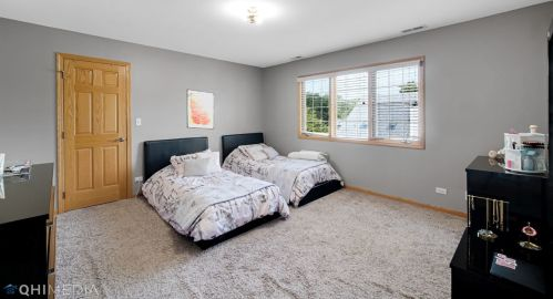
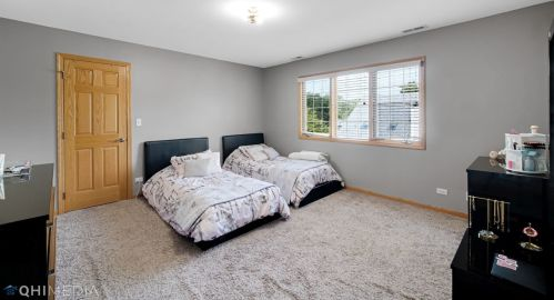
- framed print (201, 110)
